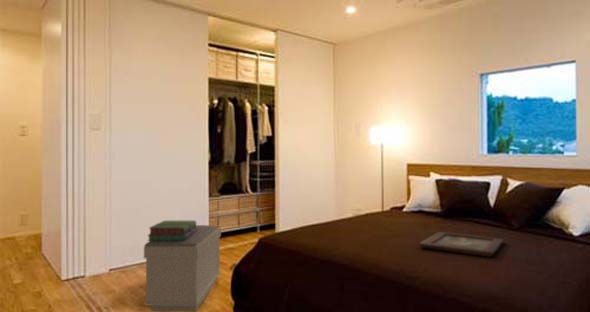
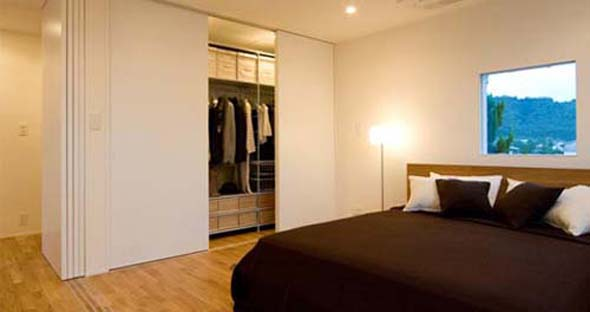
- bench (186, 263)
- decorative tray (462, 242)
- stack of books (173, 229)
